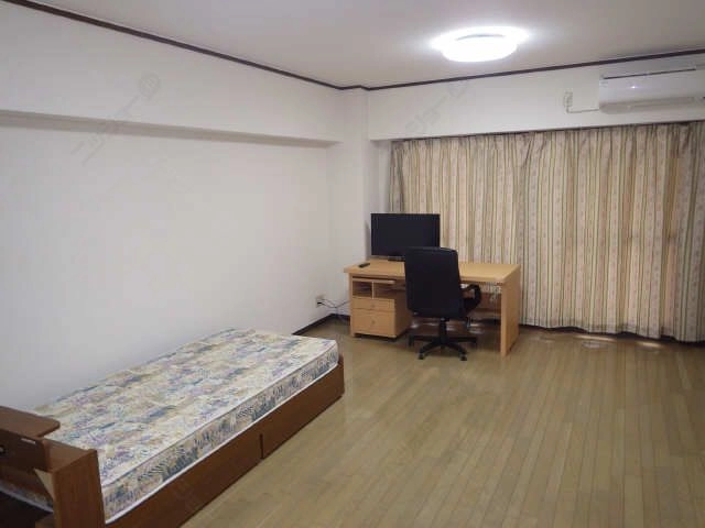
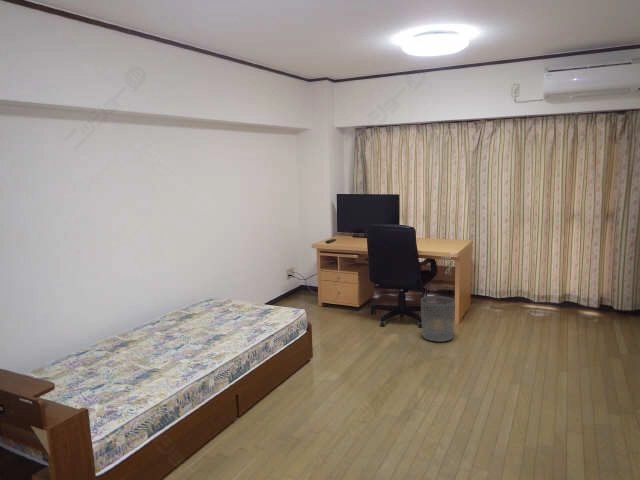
+ waste bin (437, 318)
